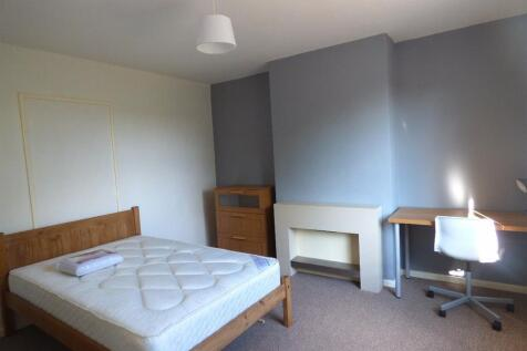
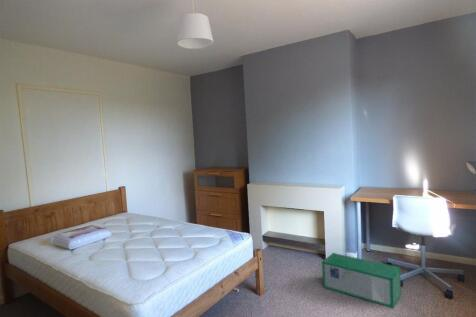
+ storage bin (359, 277)
